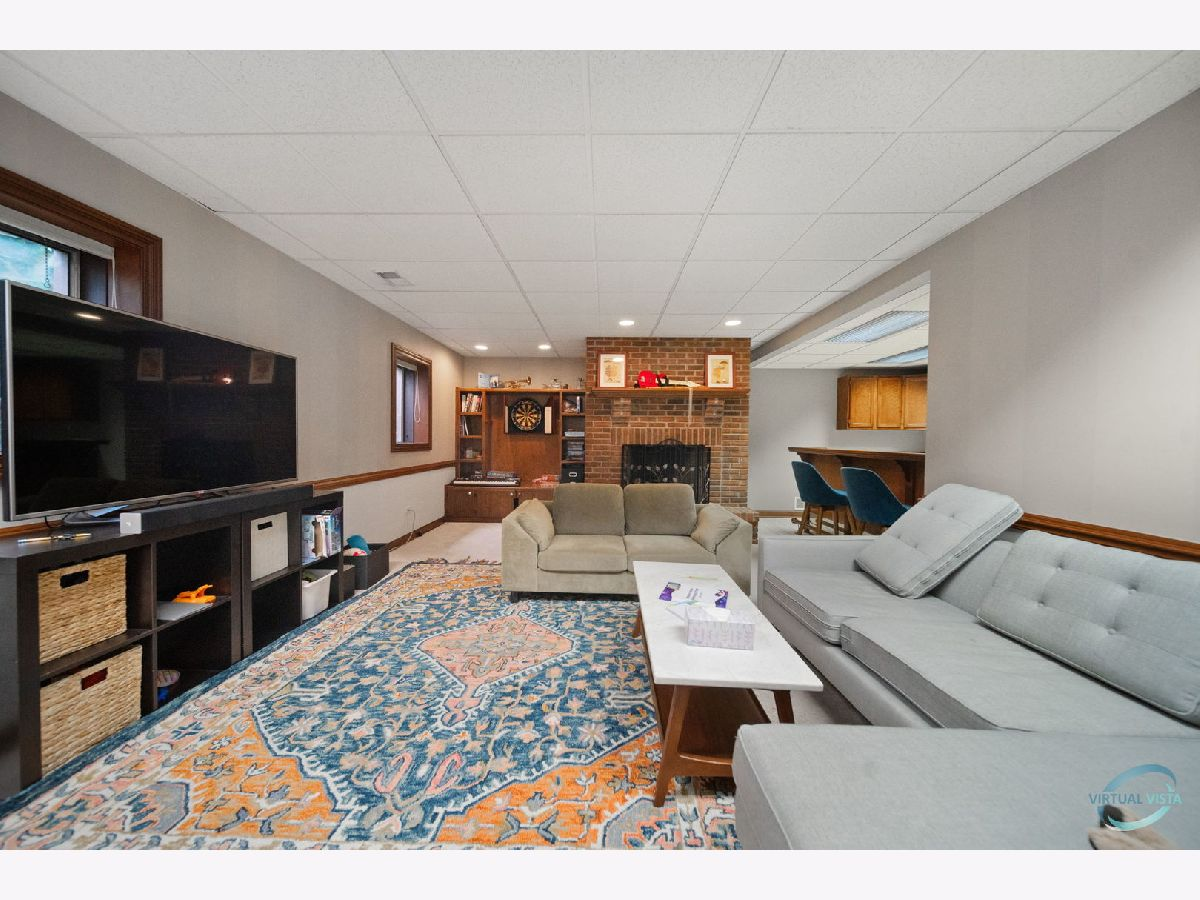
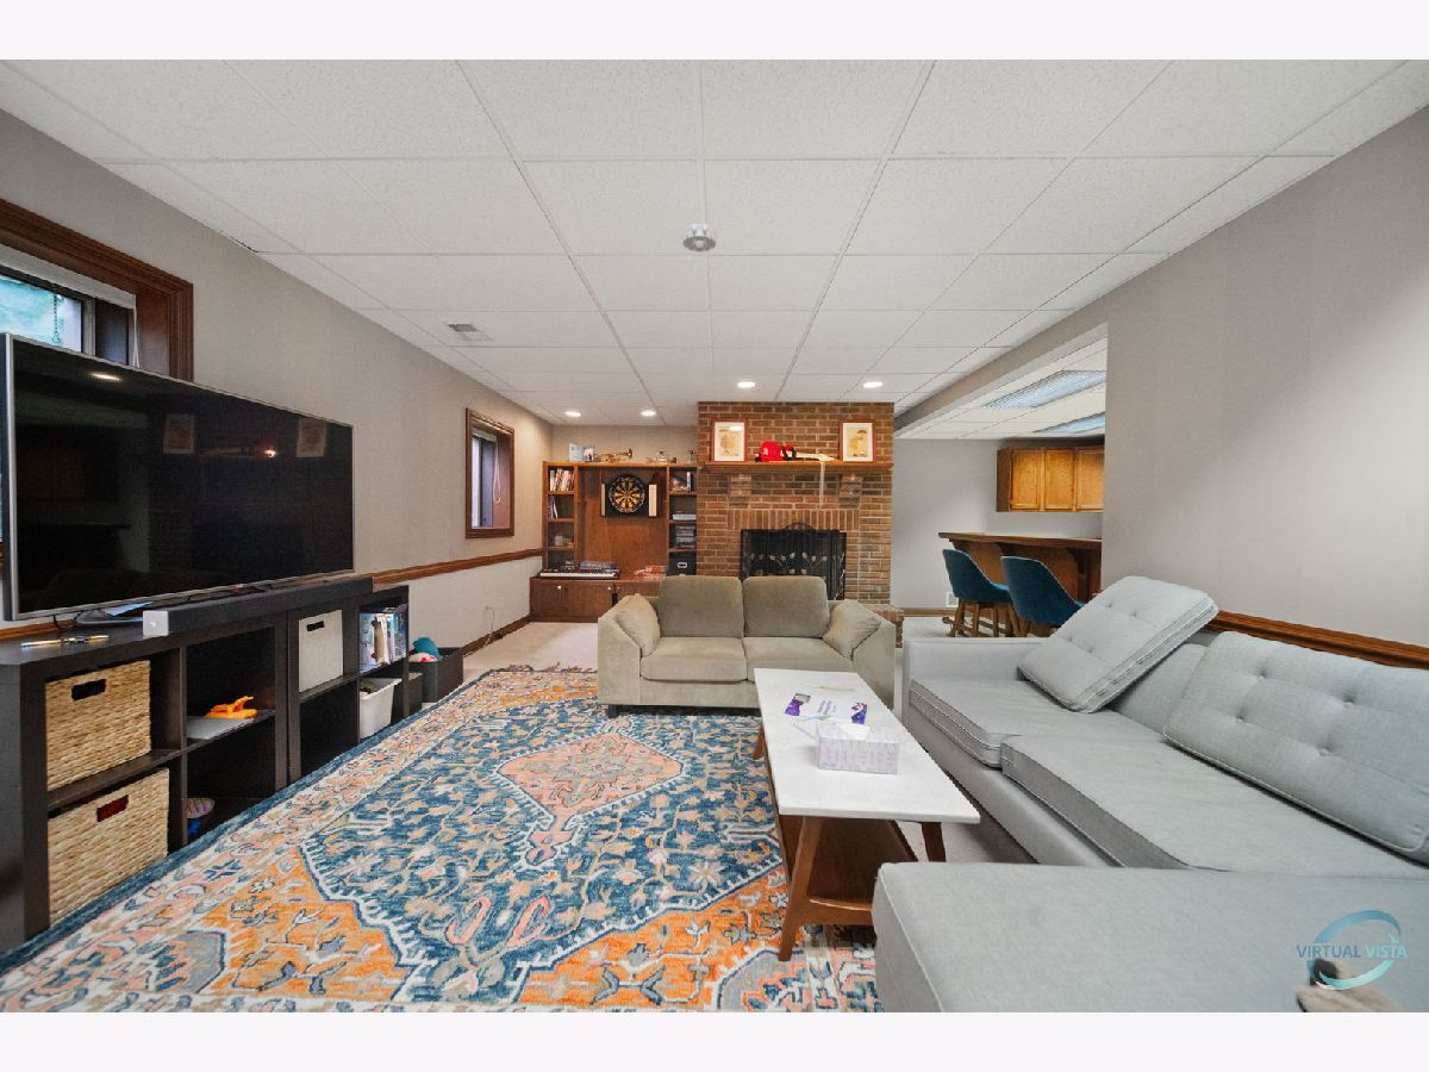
+ smoke detector (699, 237)
